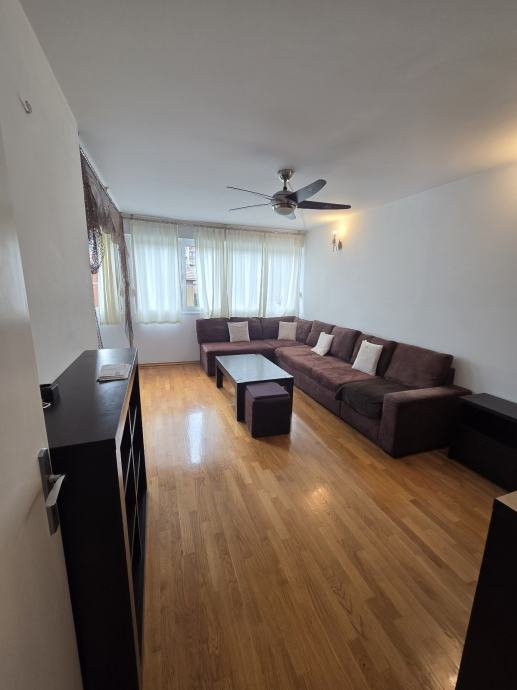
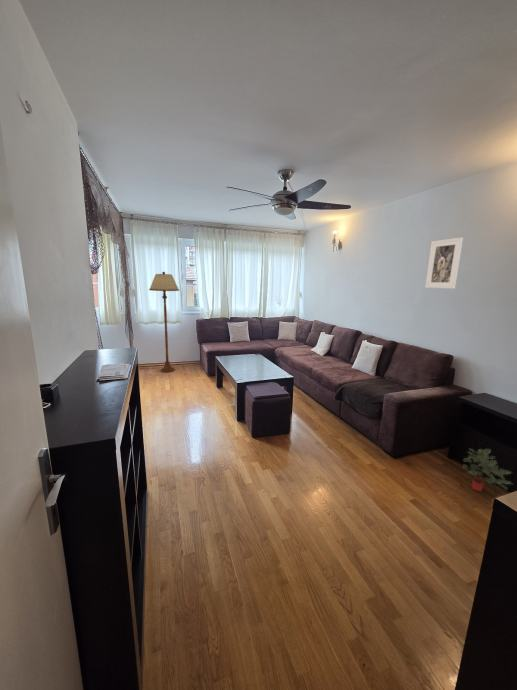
+ floor lamp (165, 322)
+ potted plant (487, 471)
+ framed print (442, 264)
